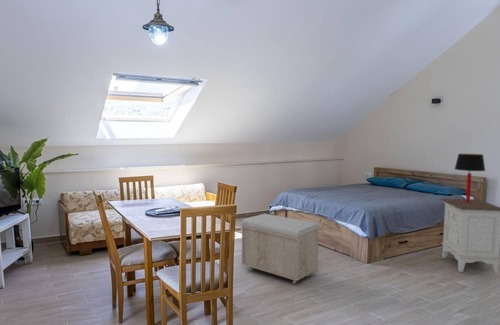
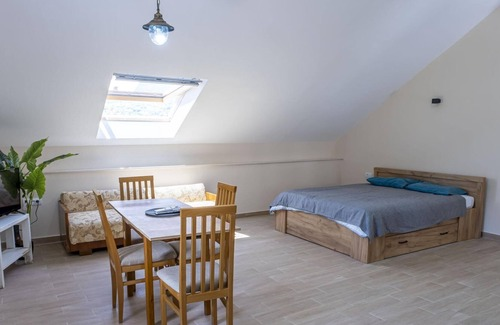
- nightstand (468, 234)
- table lamp (469, 178)
- storage bench (279, 246)
